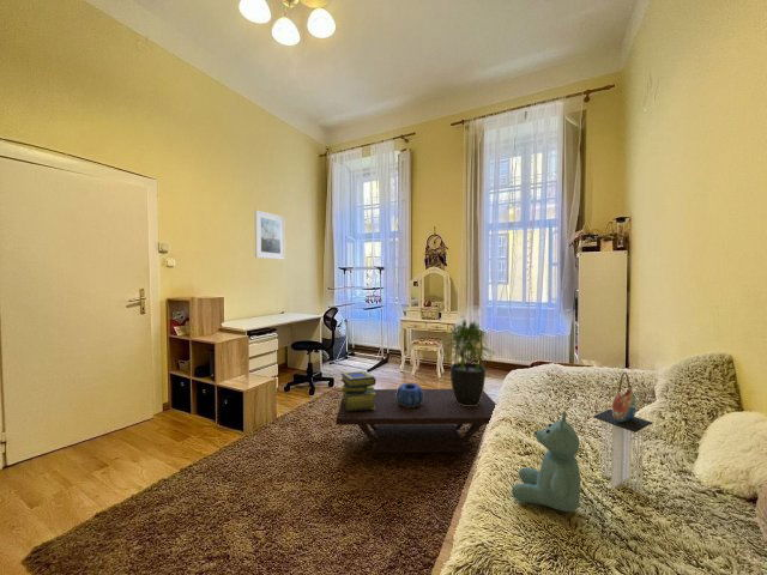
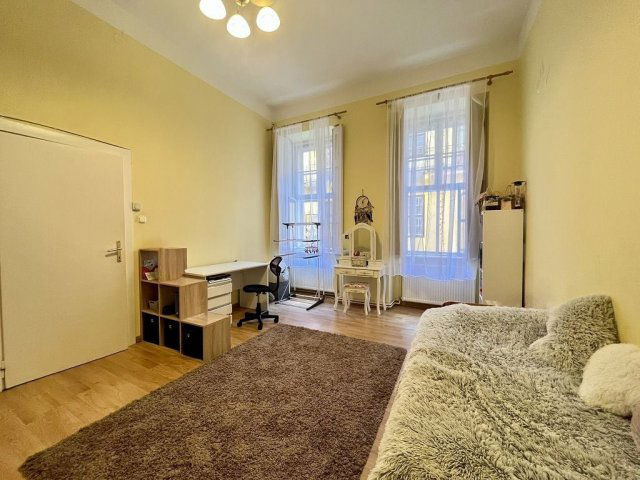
- coffee table (417, 420)
- potted plant (464, 359)
- stack of books (357, 388)
- tote bag (621, 428)
- decorative bowl (410, 394)
- stuffed bear (546, 455)
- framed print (270, 236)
